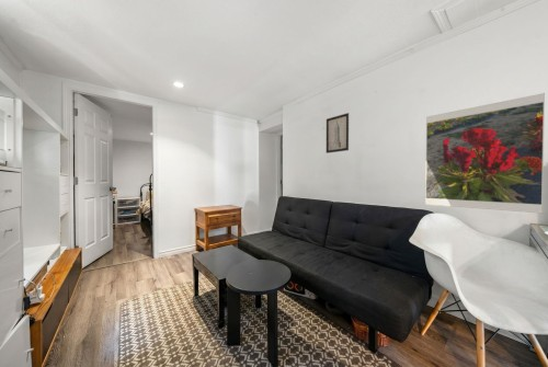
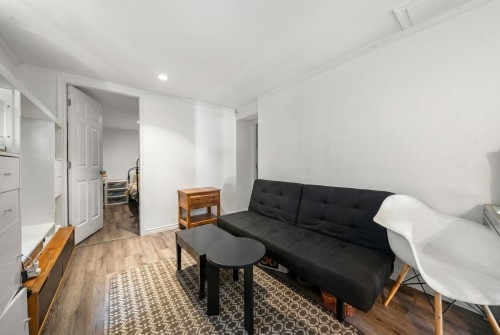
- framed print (476, 158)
- wall art (336, 134)
